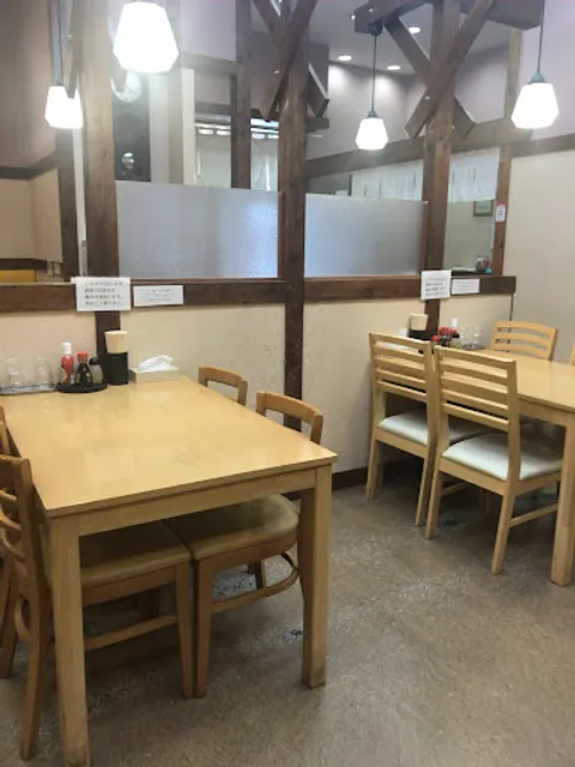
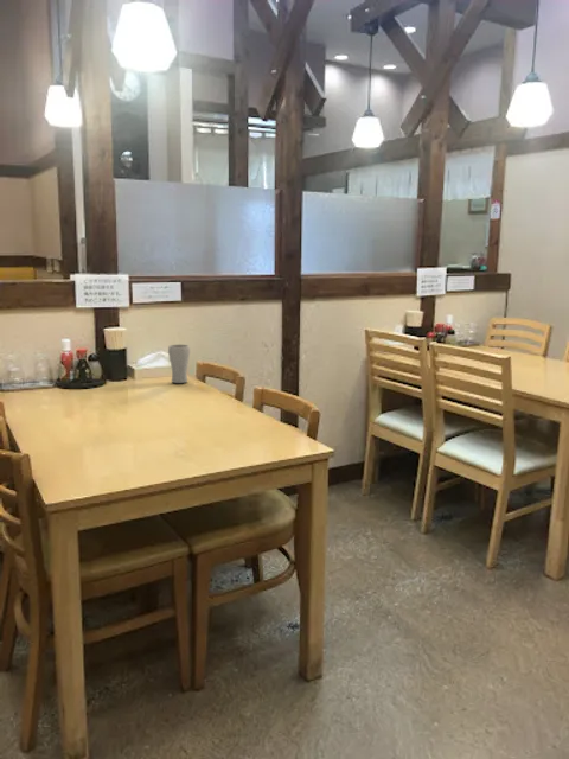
+ drinking glass (179, 364)
